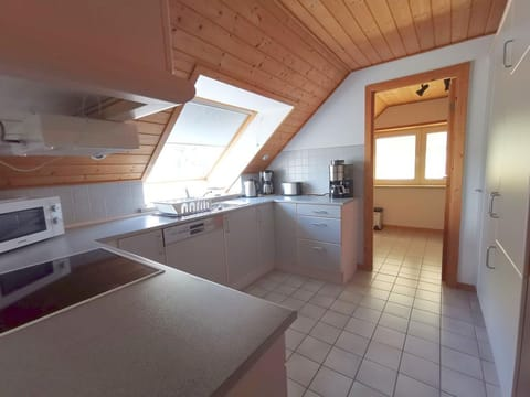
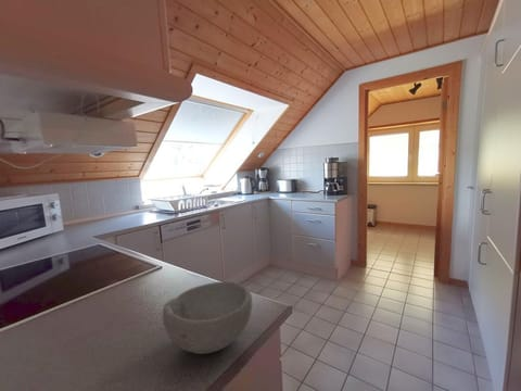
+ bowl (209, 318)
